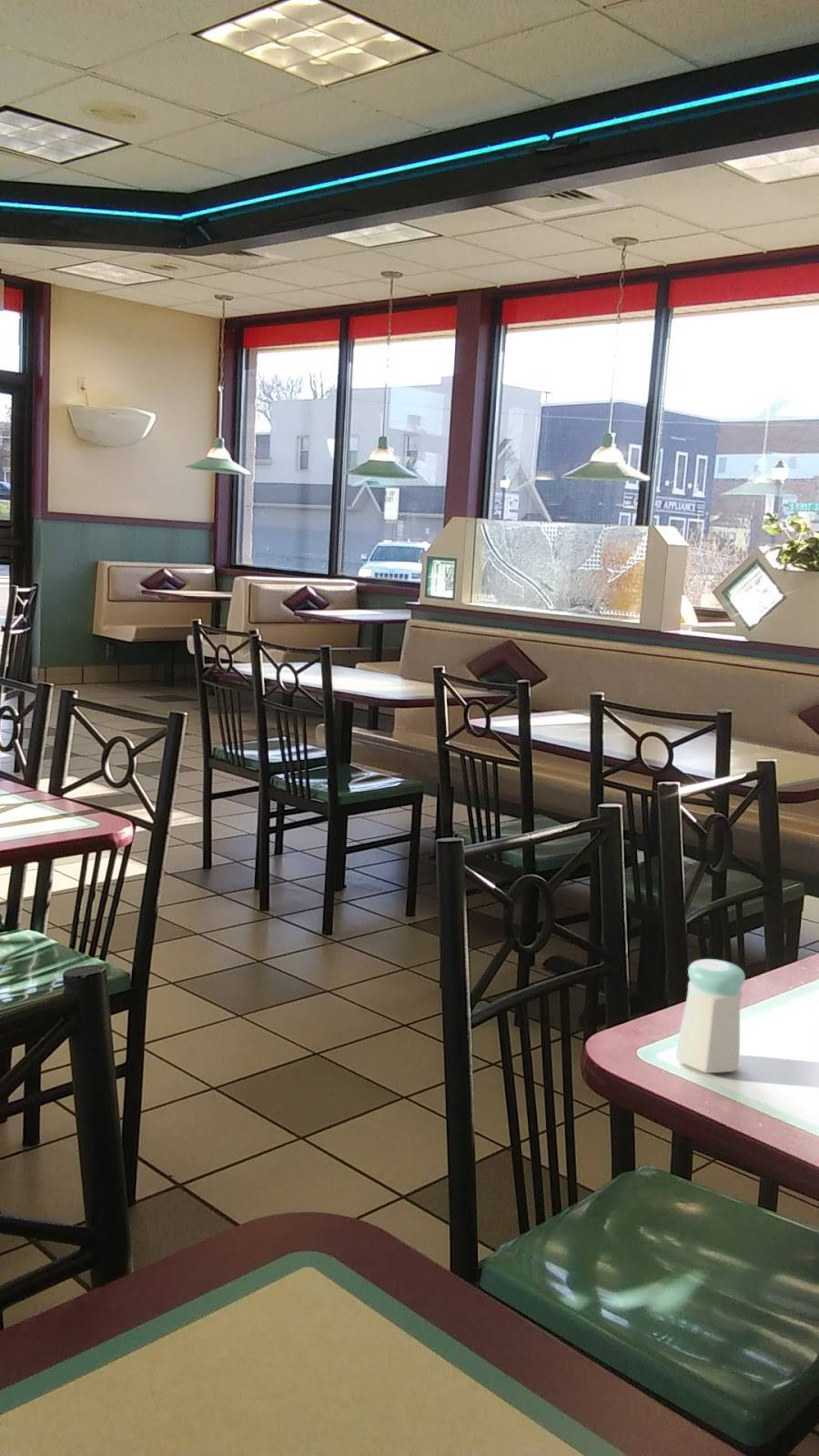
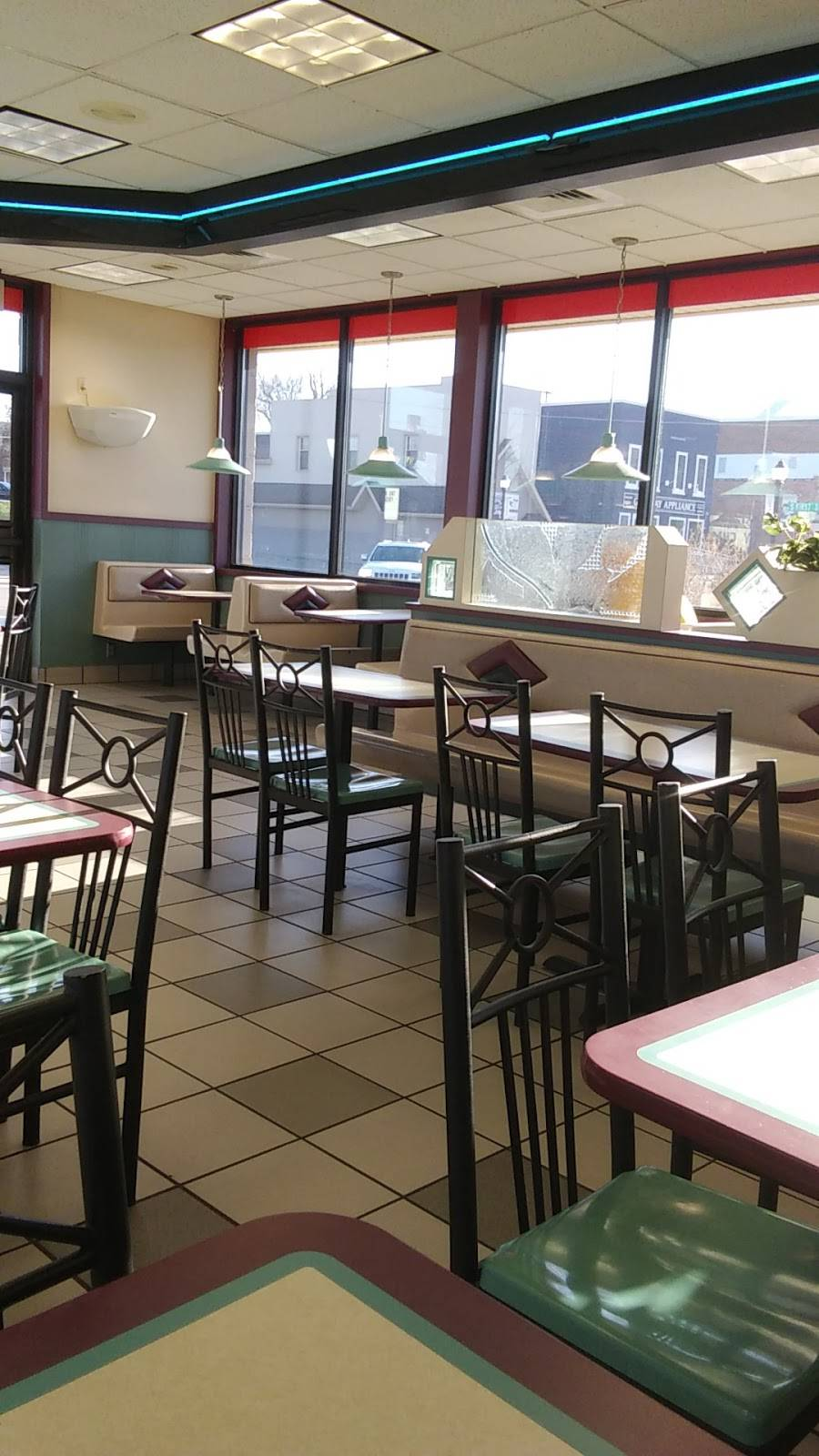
- salt shaker (712, 1014)
